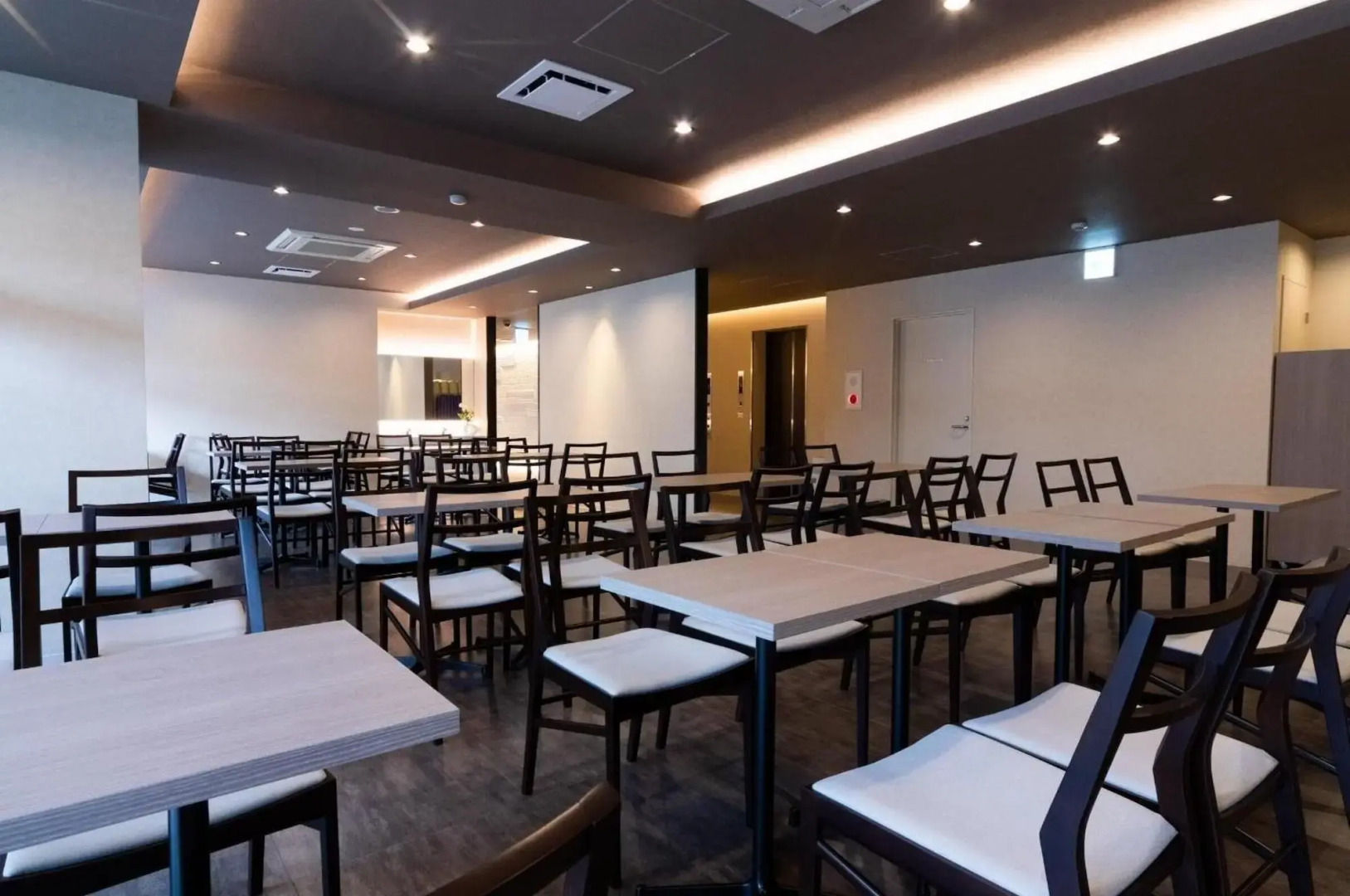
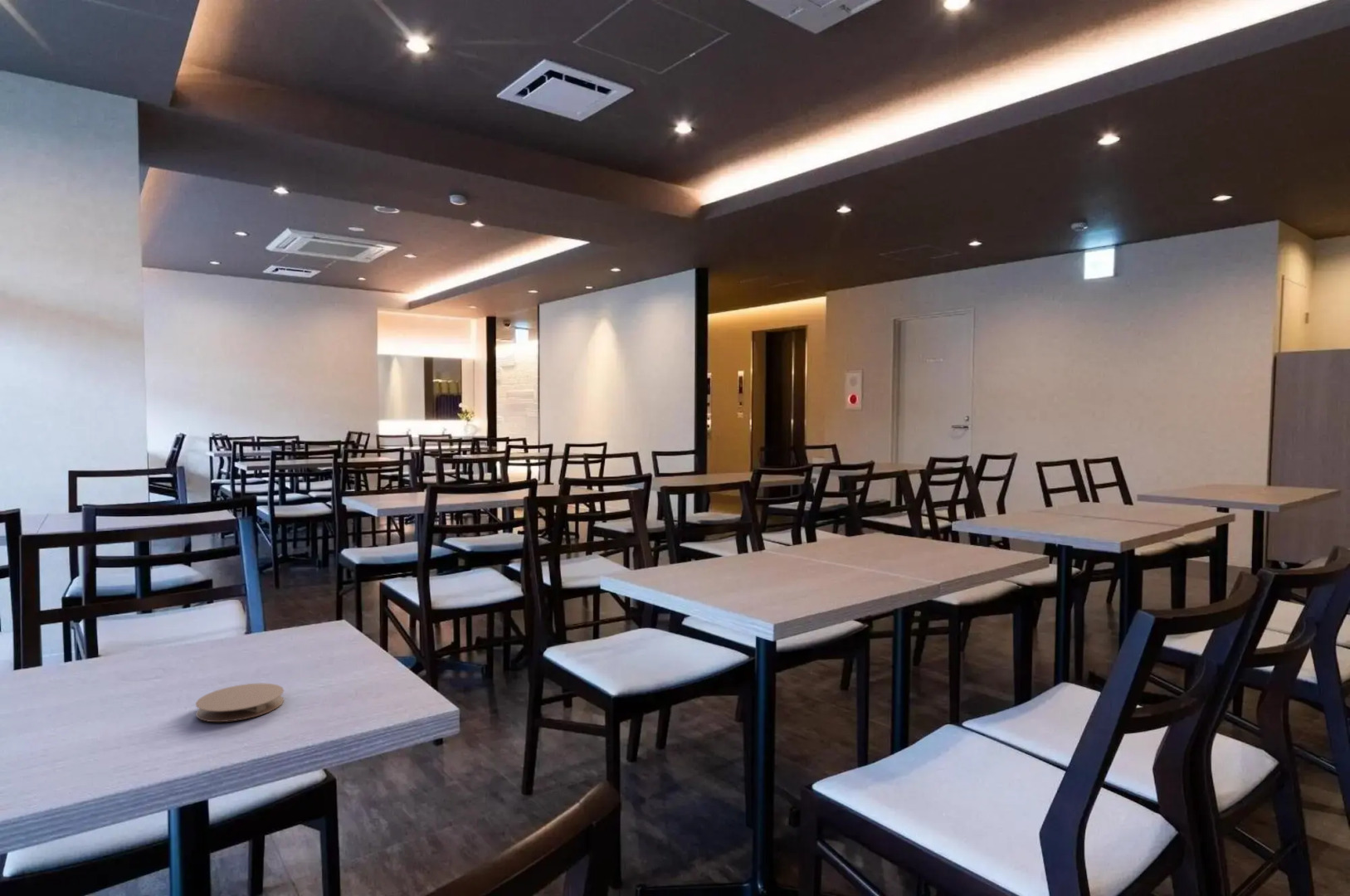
+ coaster (241, 701)
